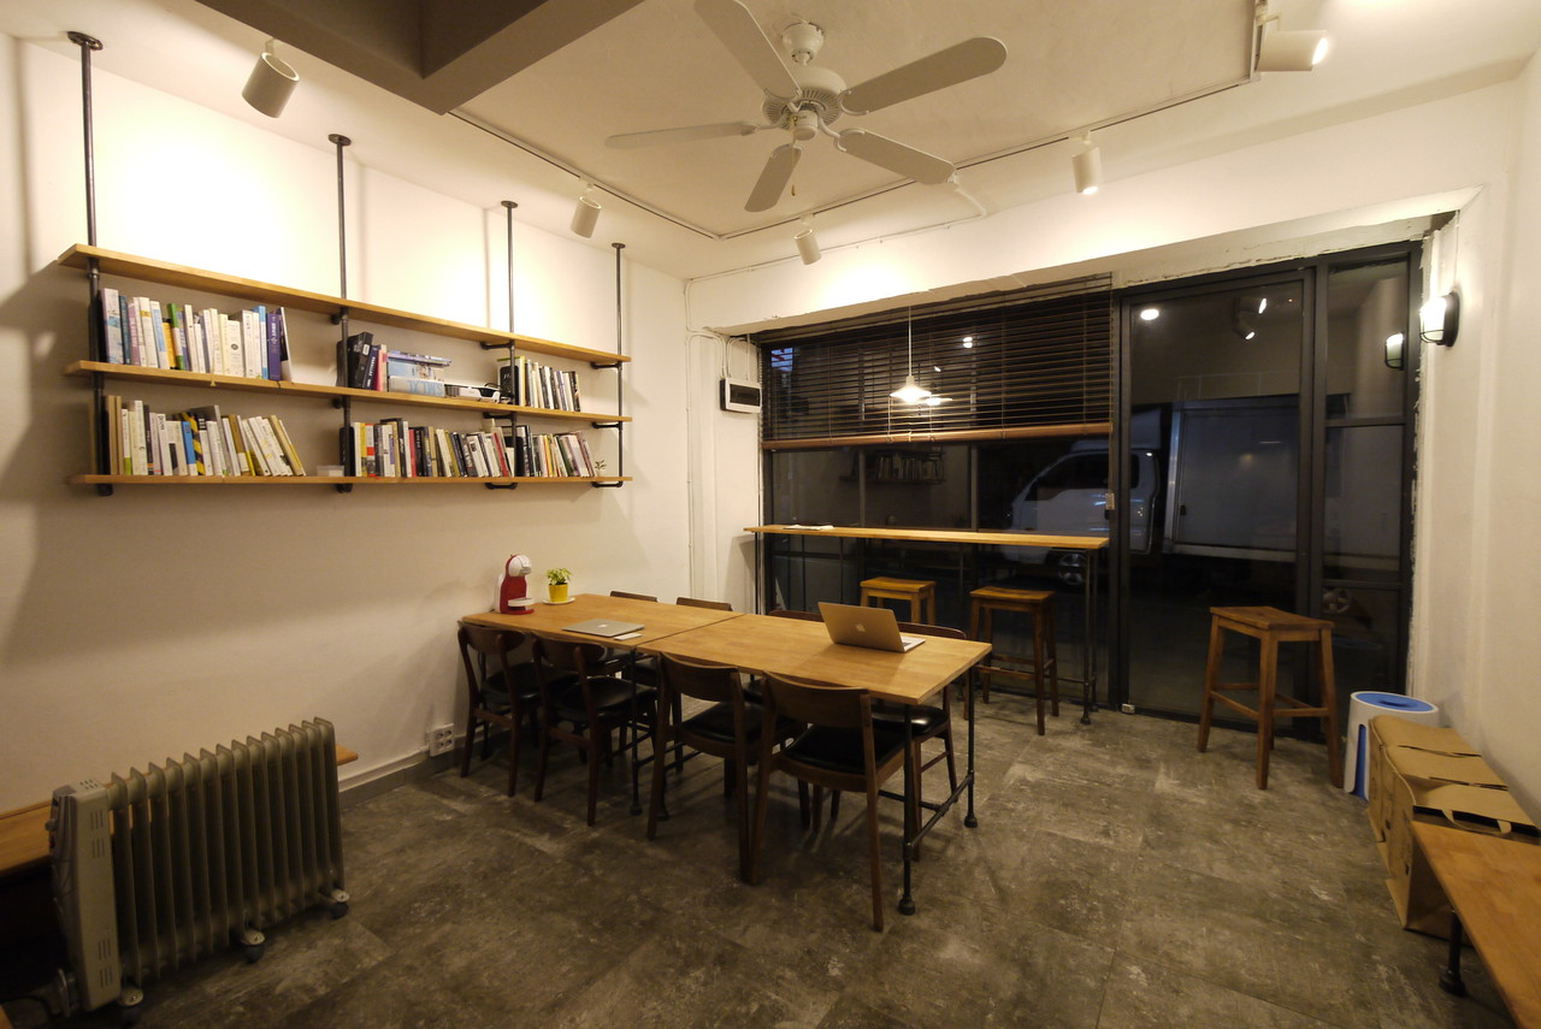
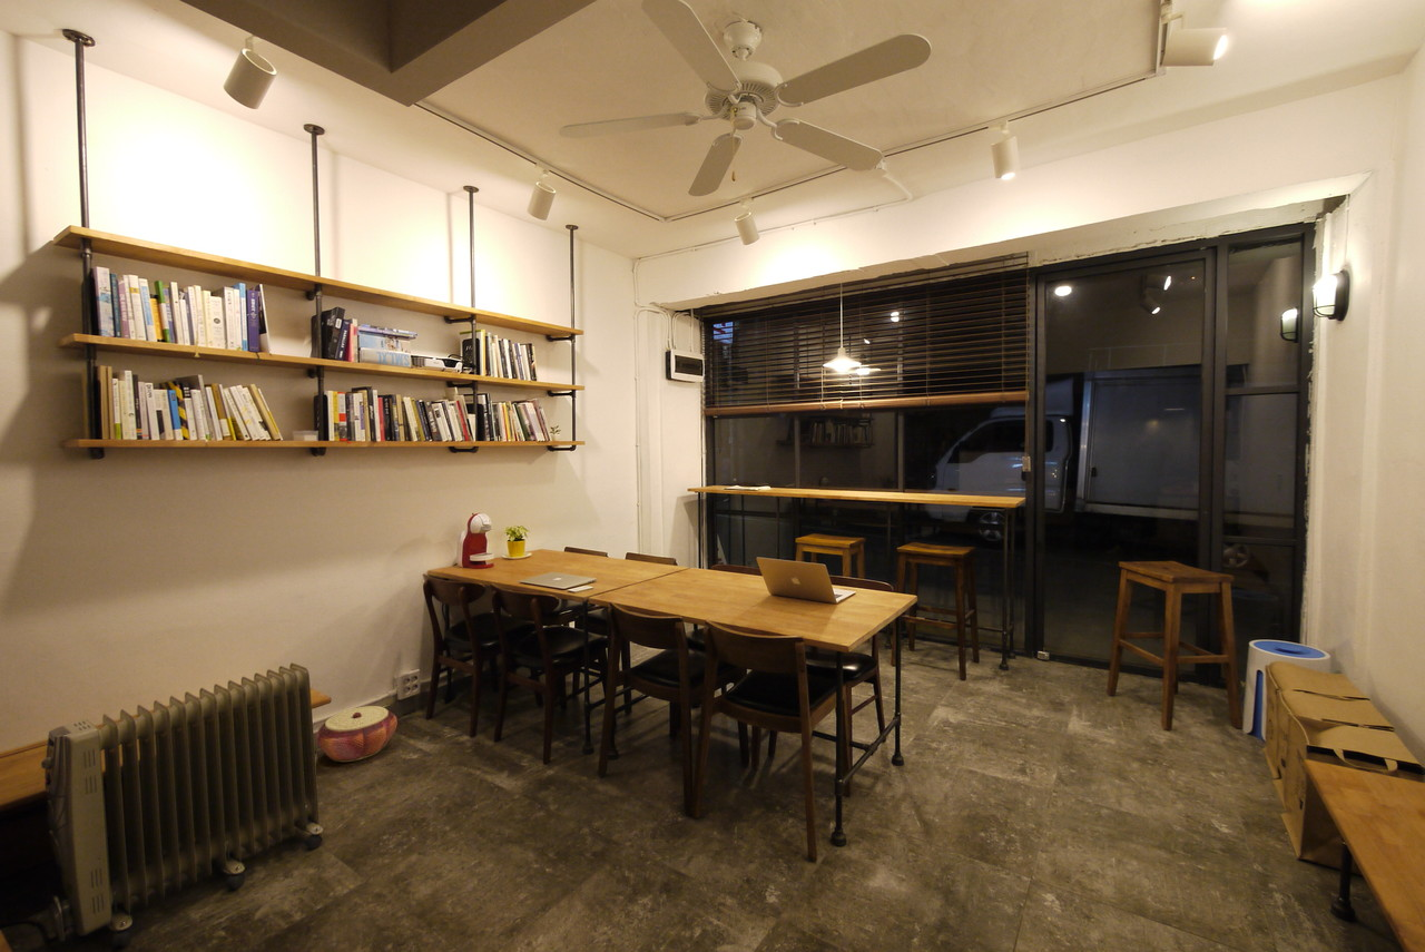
+ woven basket (357, 732)
